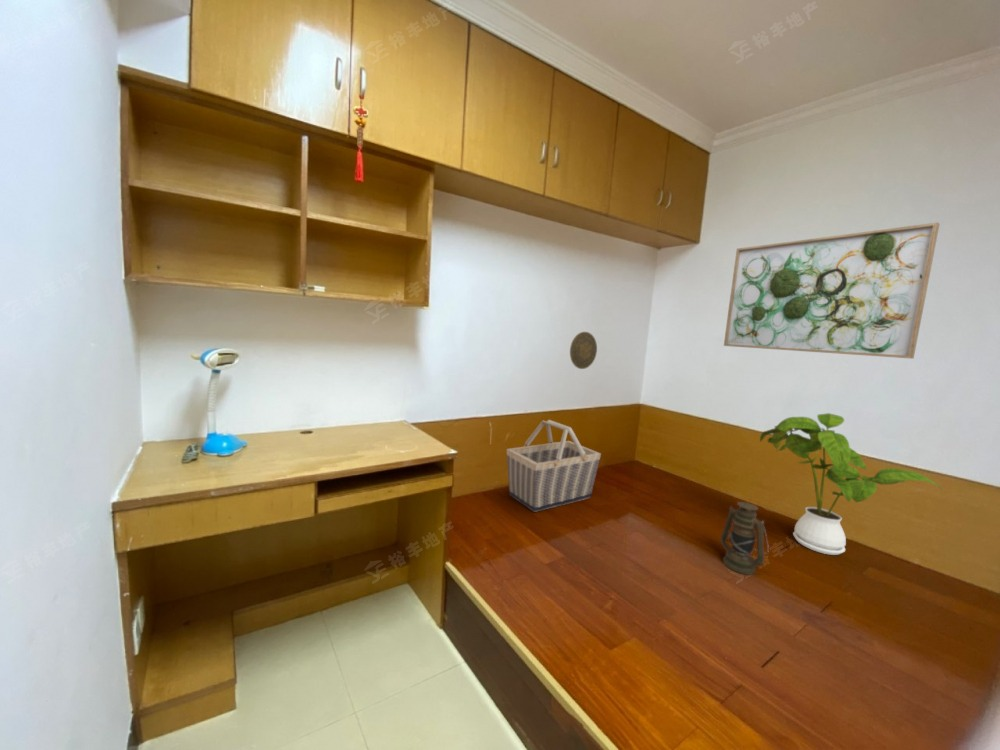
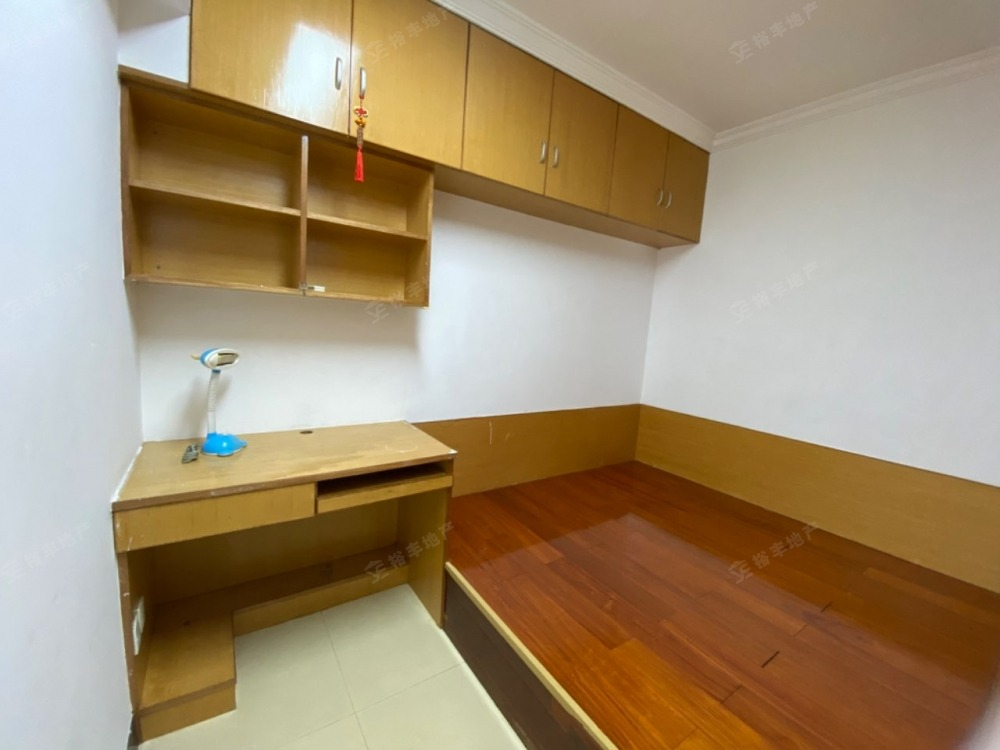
- house plant (833, 482)
- basket (553, 460)
- wall art (811, 295)
- lantern (744, 534)
- decorative plate (584, 350)
